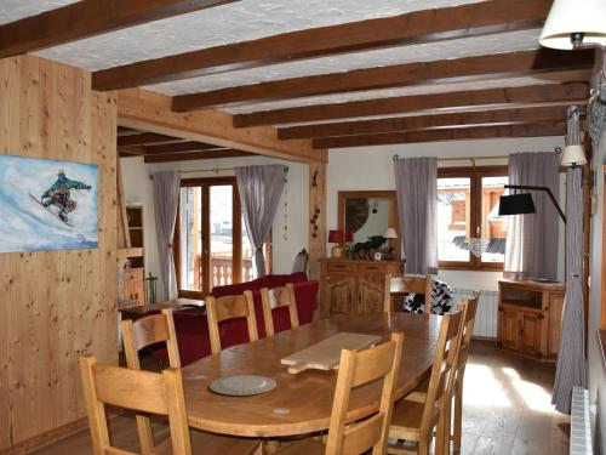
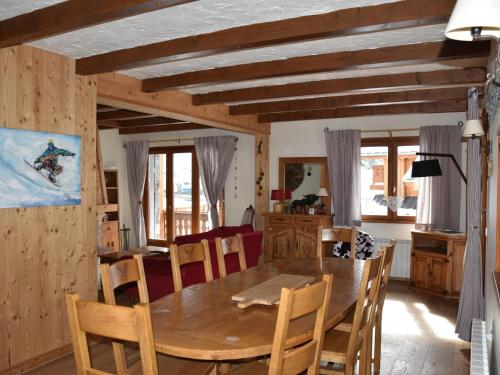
- chinaware (242, 382)
